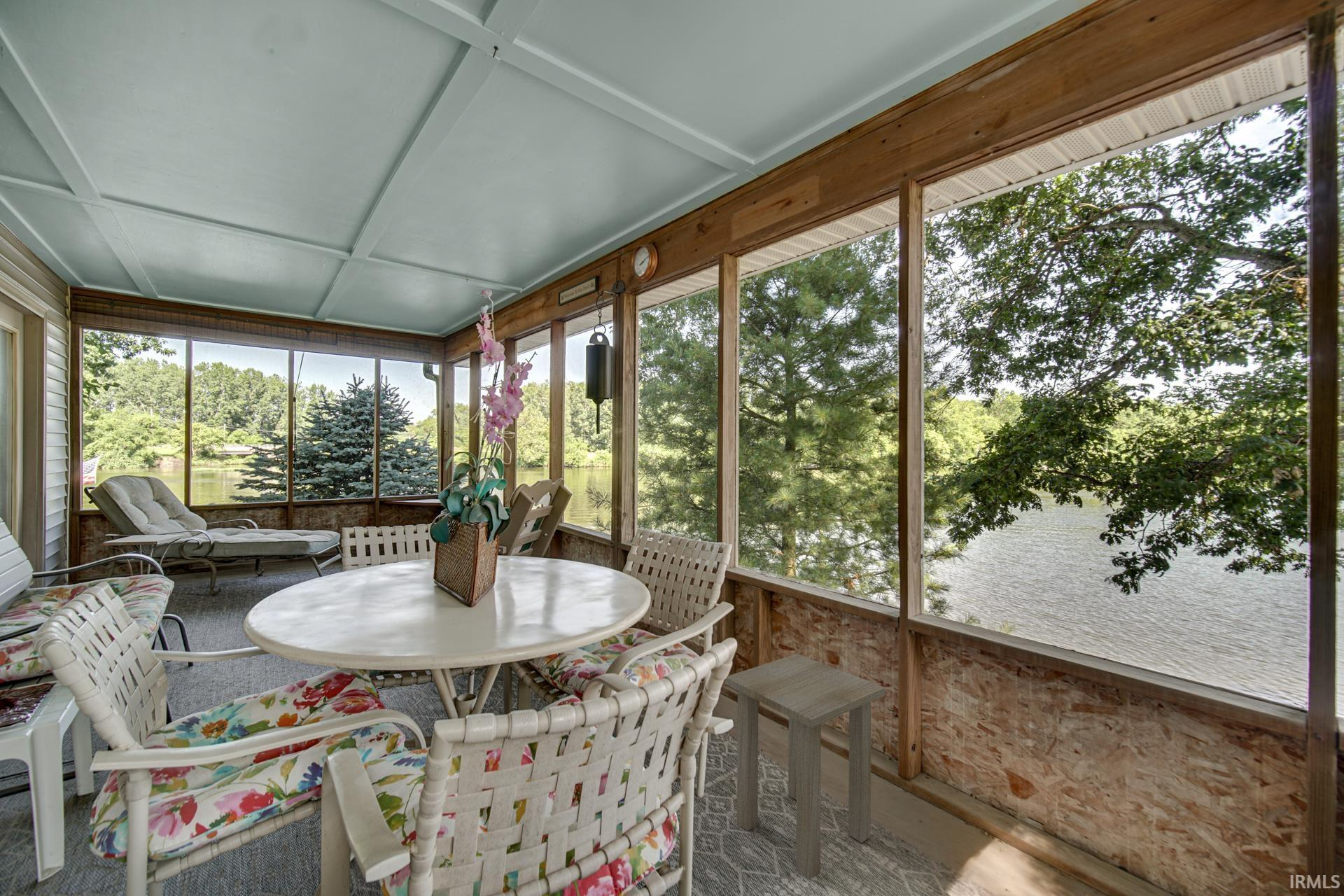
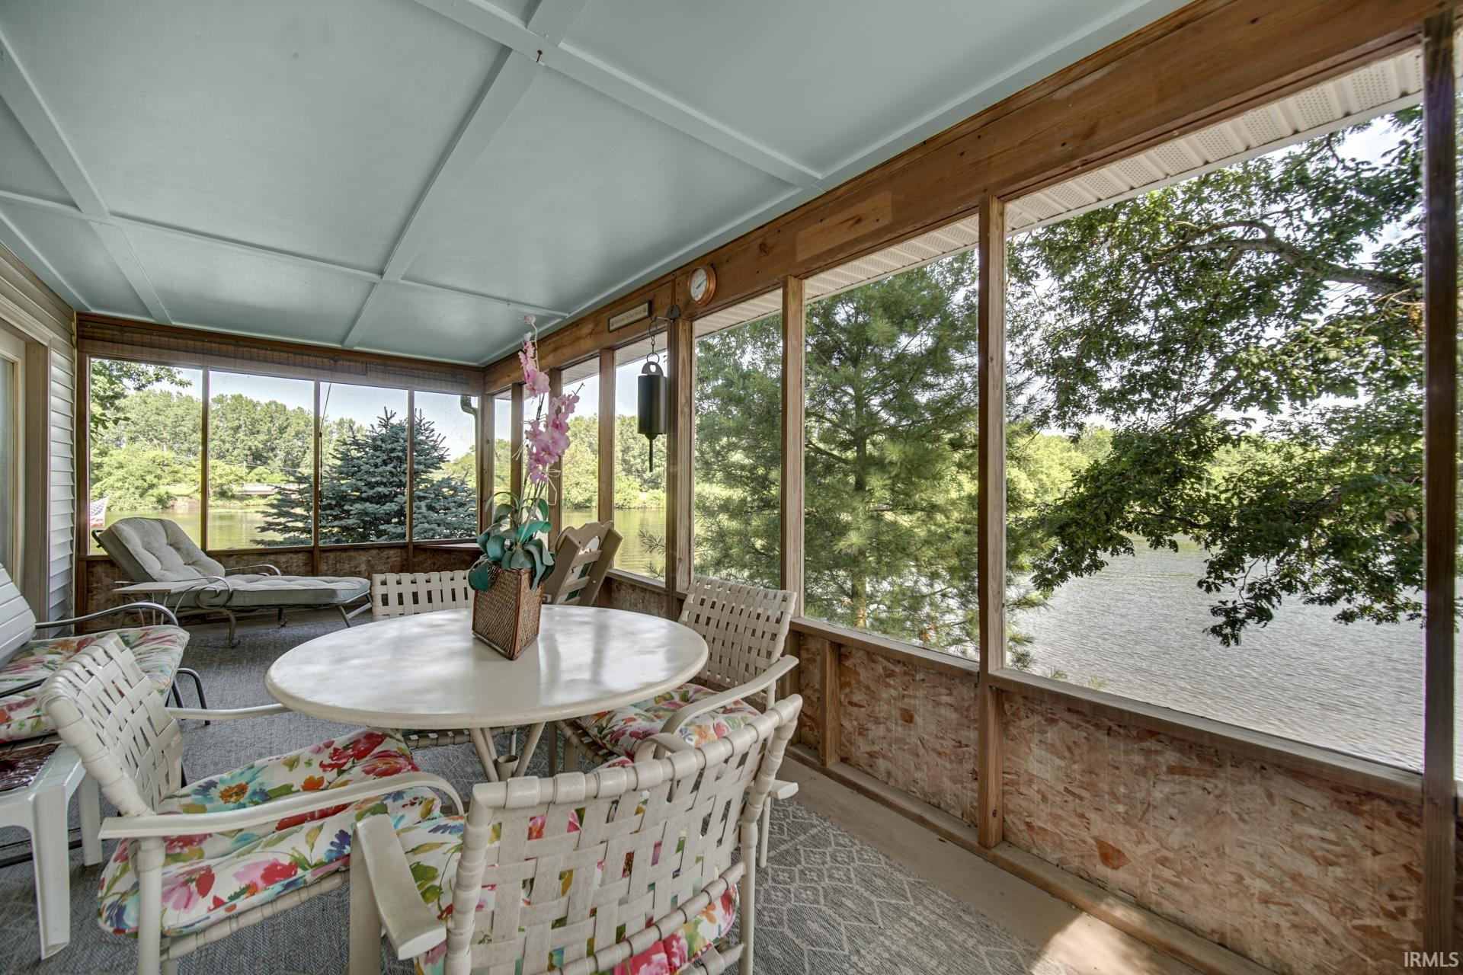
- side table (803, 755)
